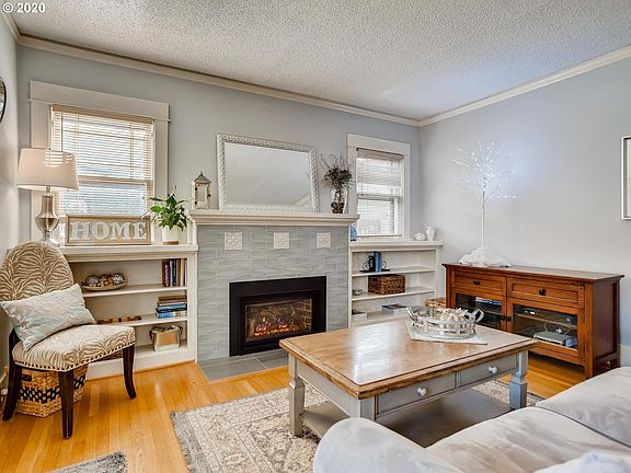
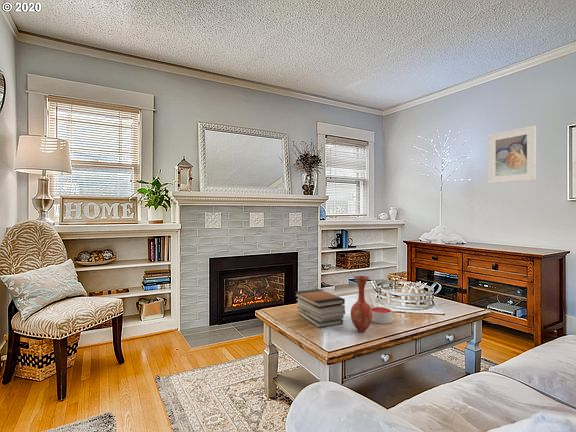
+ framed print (510, 156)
+ vase (361, 304)
+ book stack (319, 307)
+ candle (380, 314)
